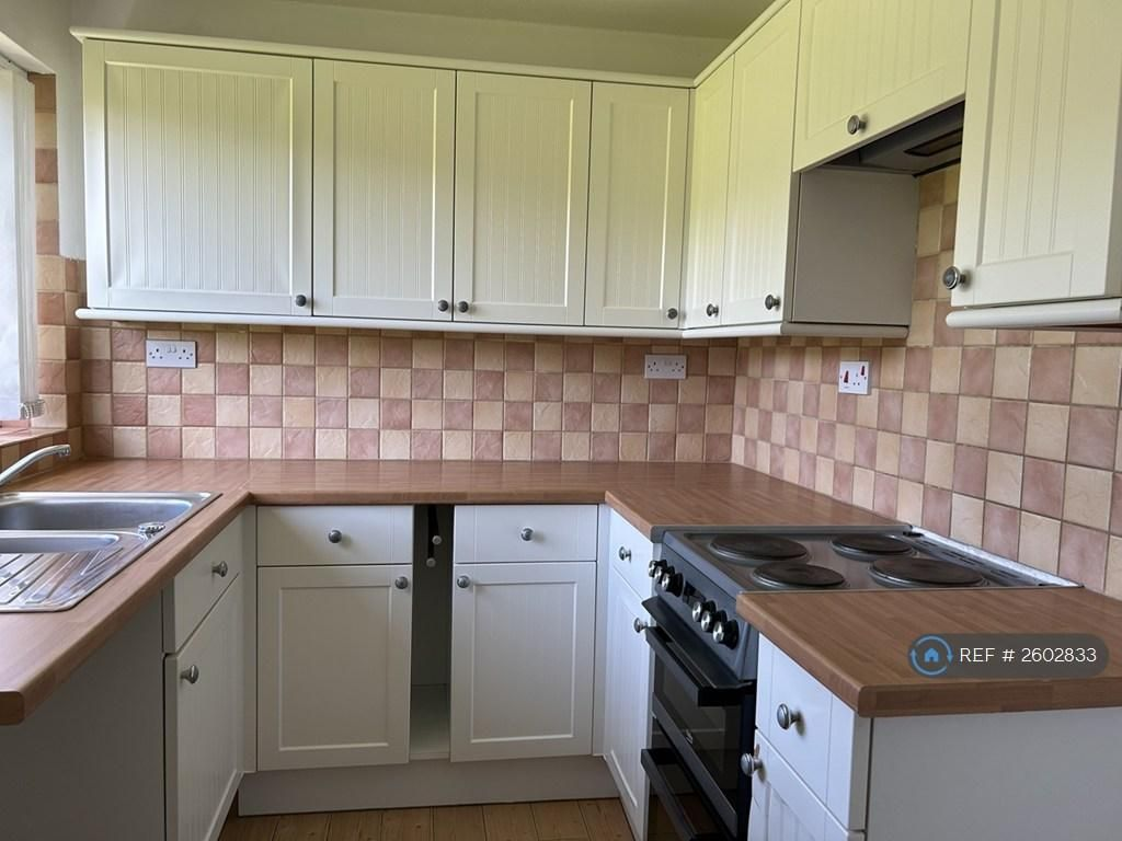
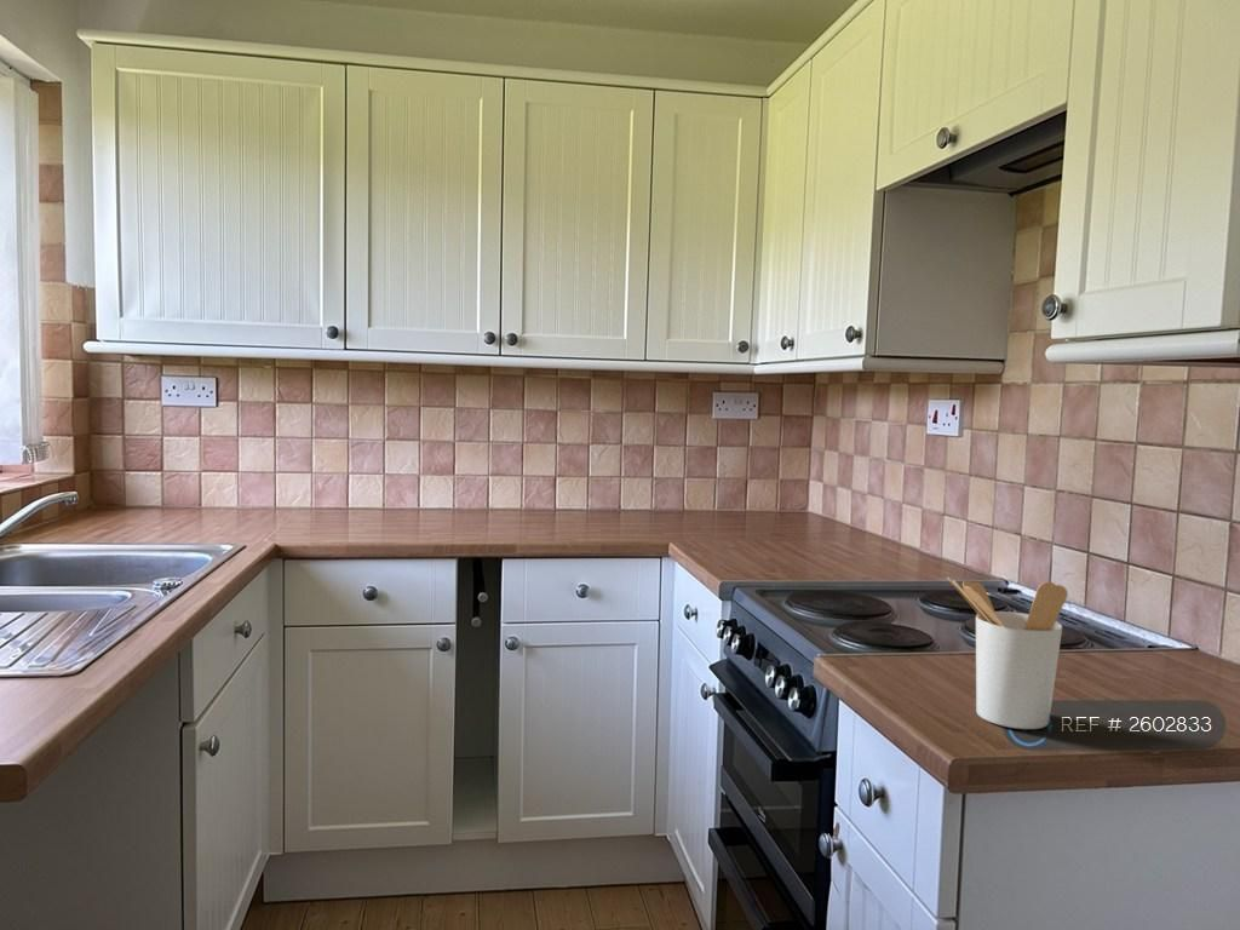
+ utensil holder (999, 647)
